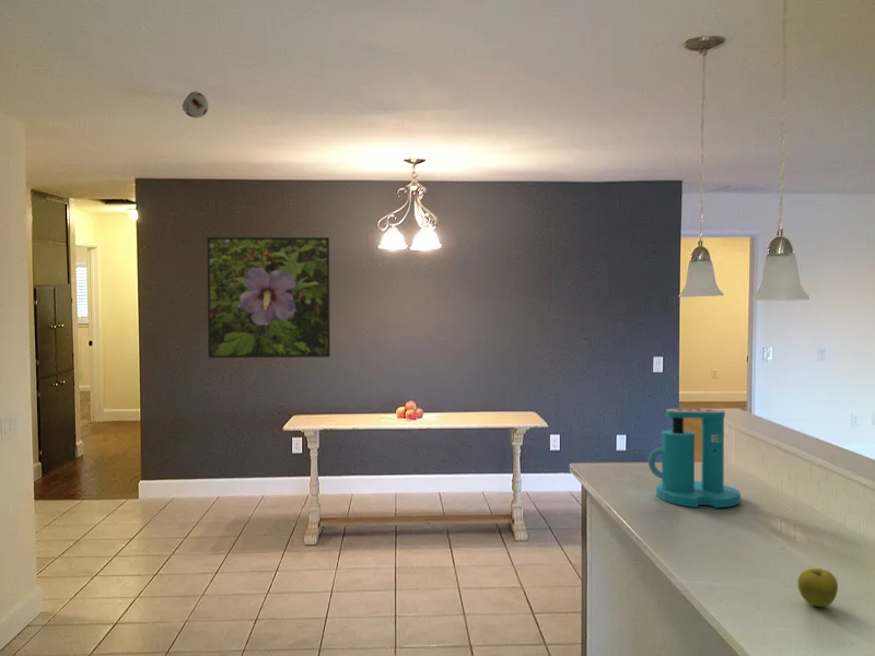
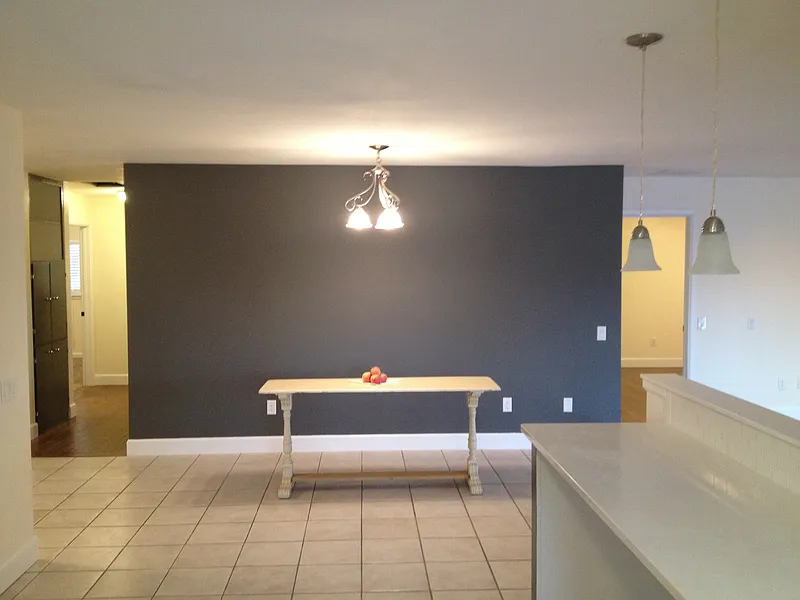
- coffee maker (693, 454)
- smoke detector (195, 104)
- fruit (817, 587)
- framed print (269, 297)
